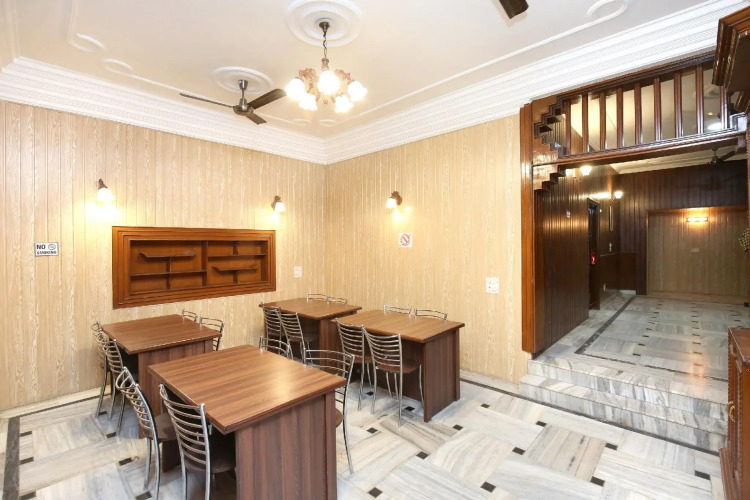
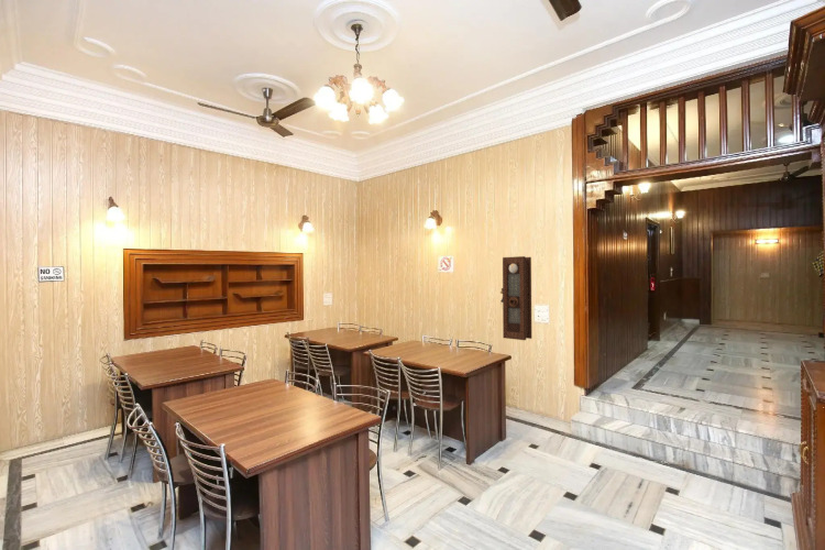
+ pendulum clock (513, 297)
